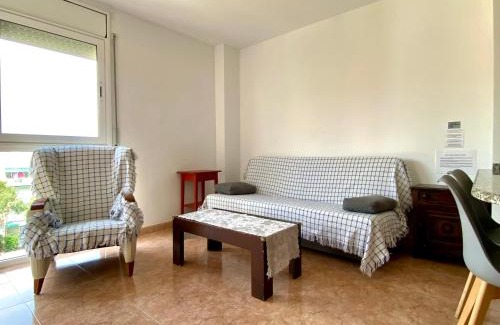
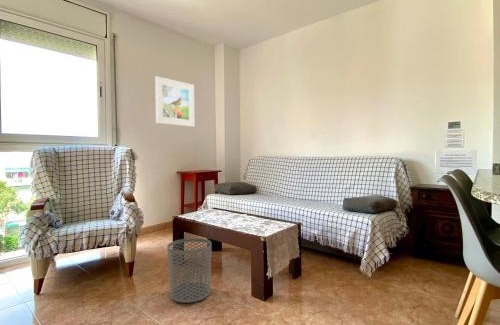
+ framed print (176, 103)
+ waste bin (190, 269)
